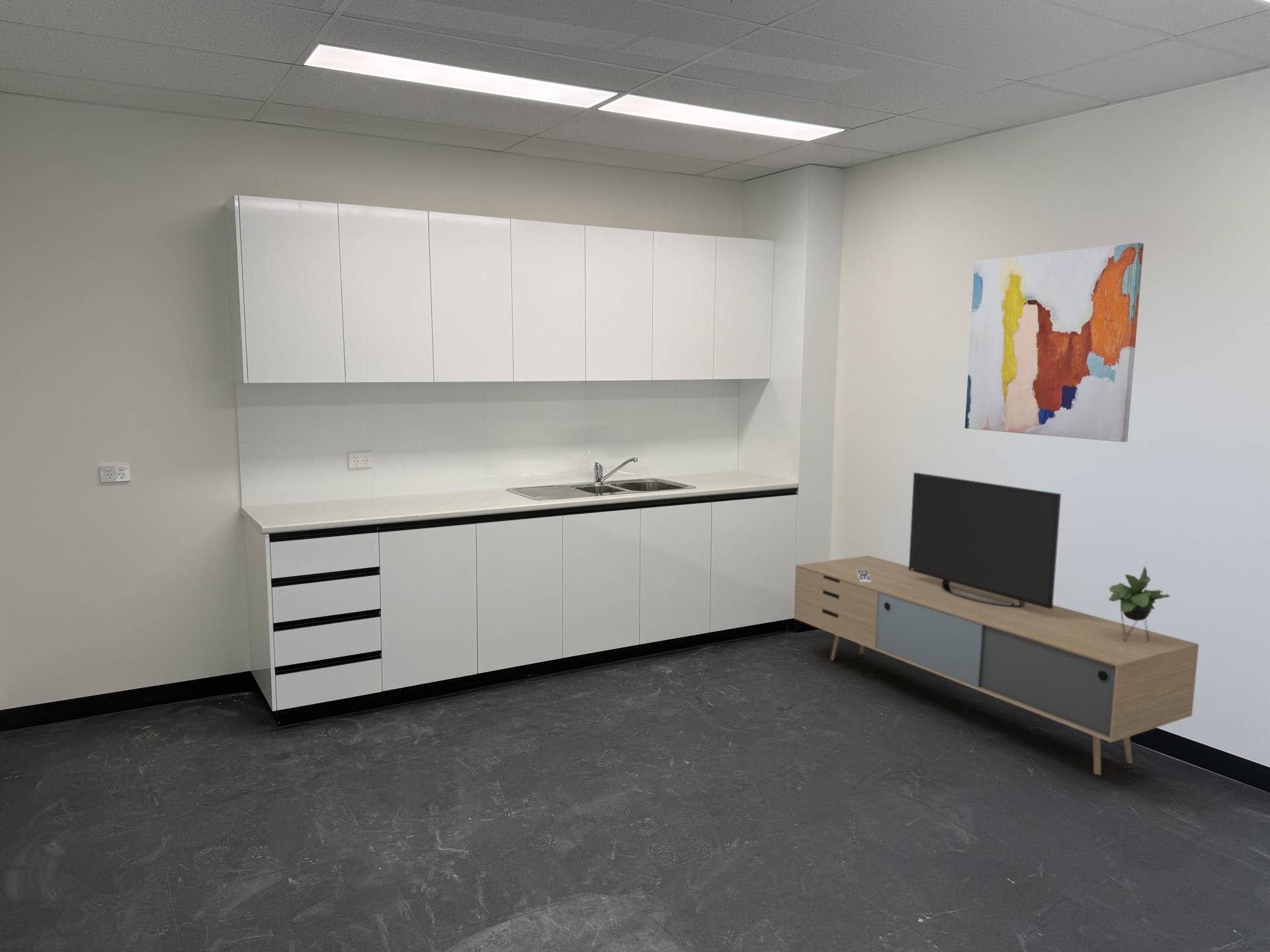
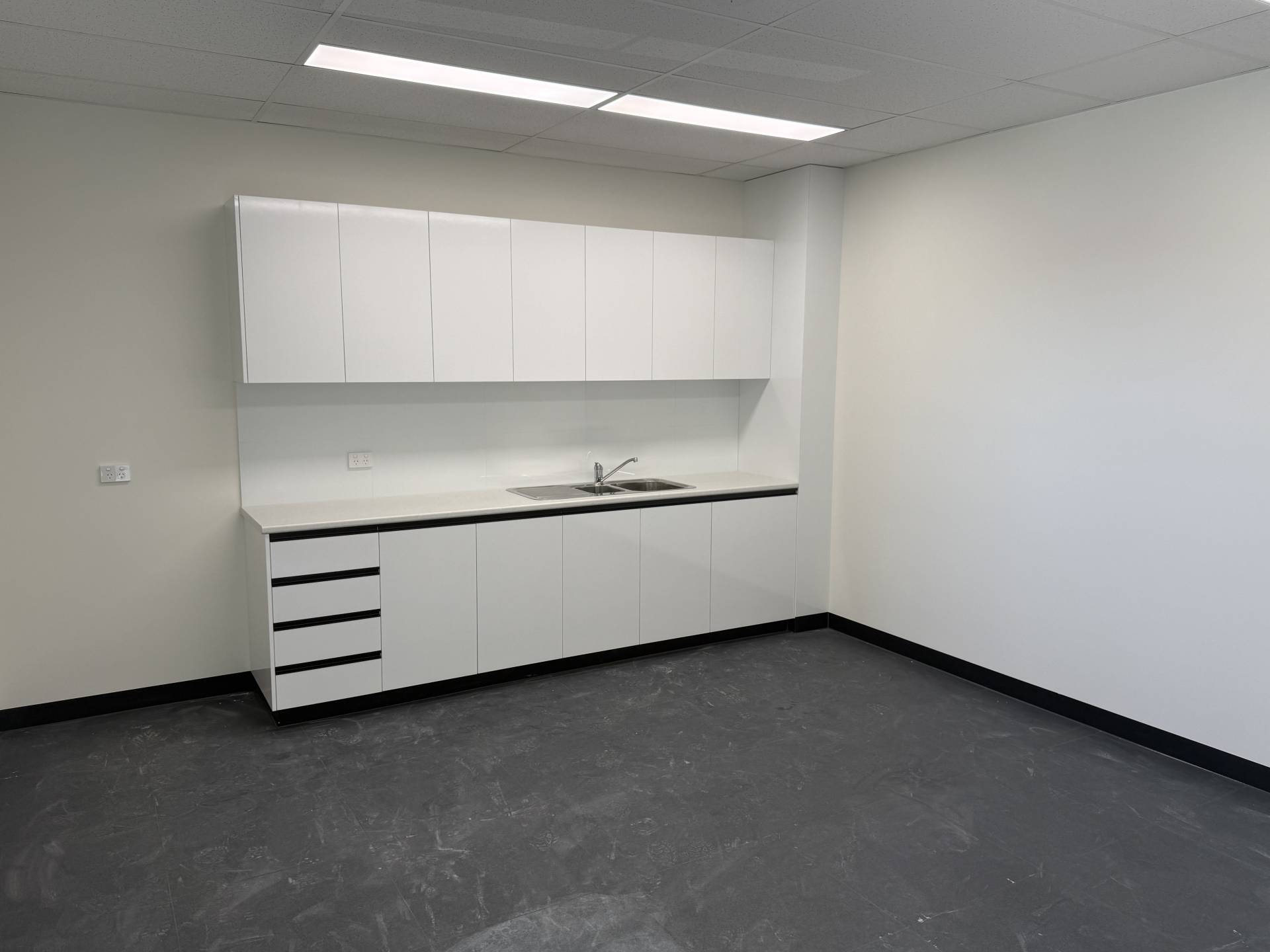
- wall art (1045, 344)
- media console (968, 594)
